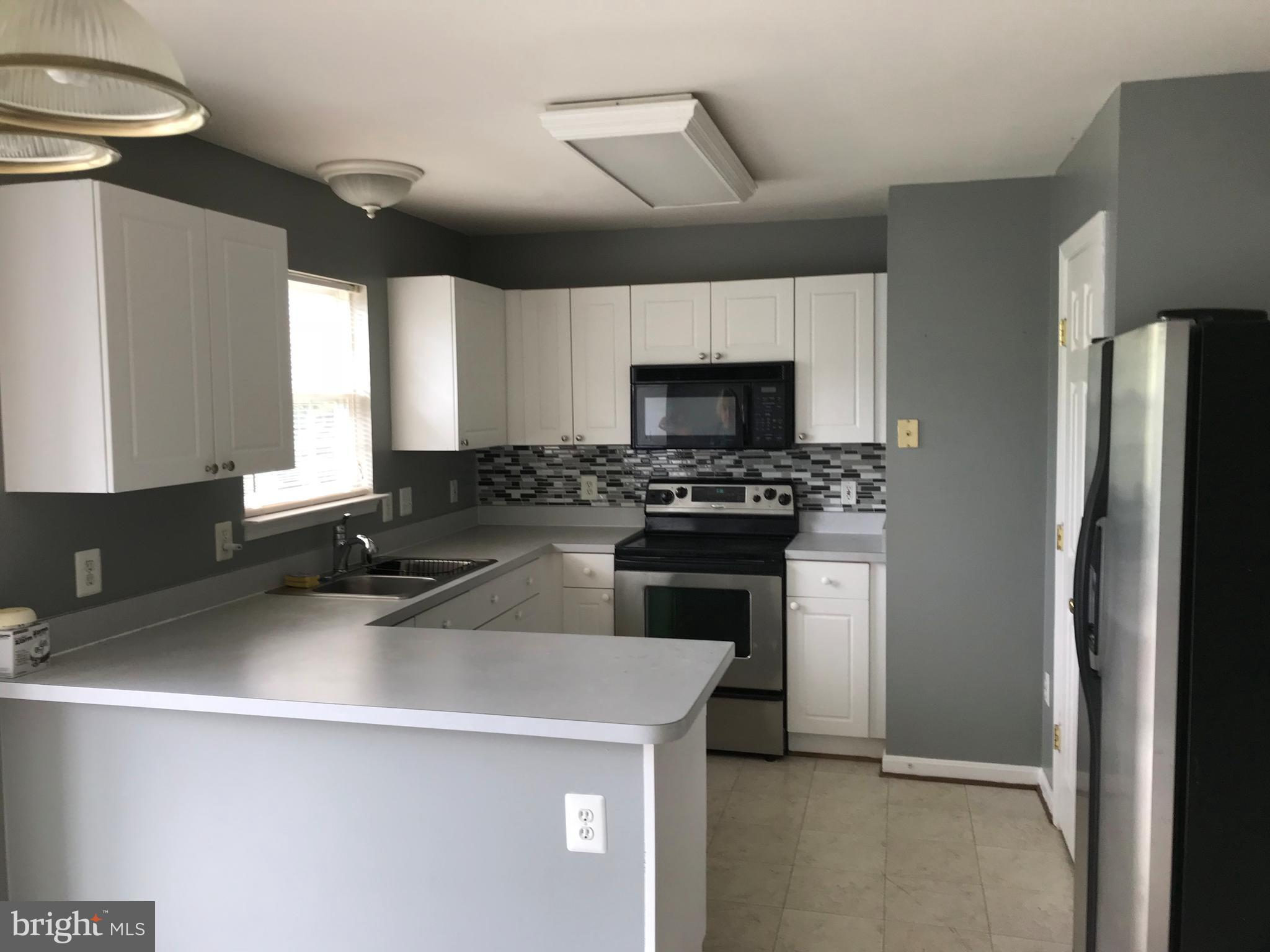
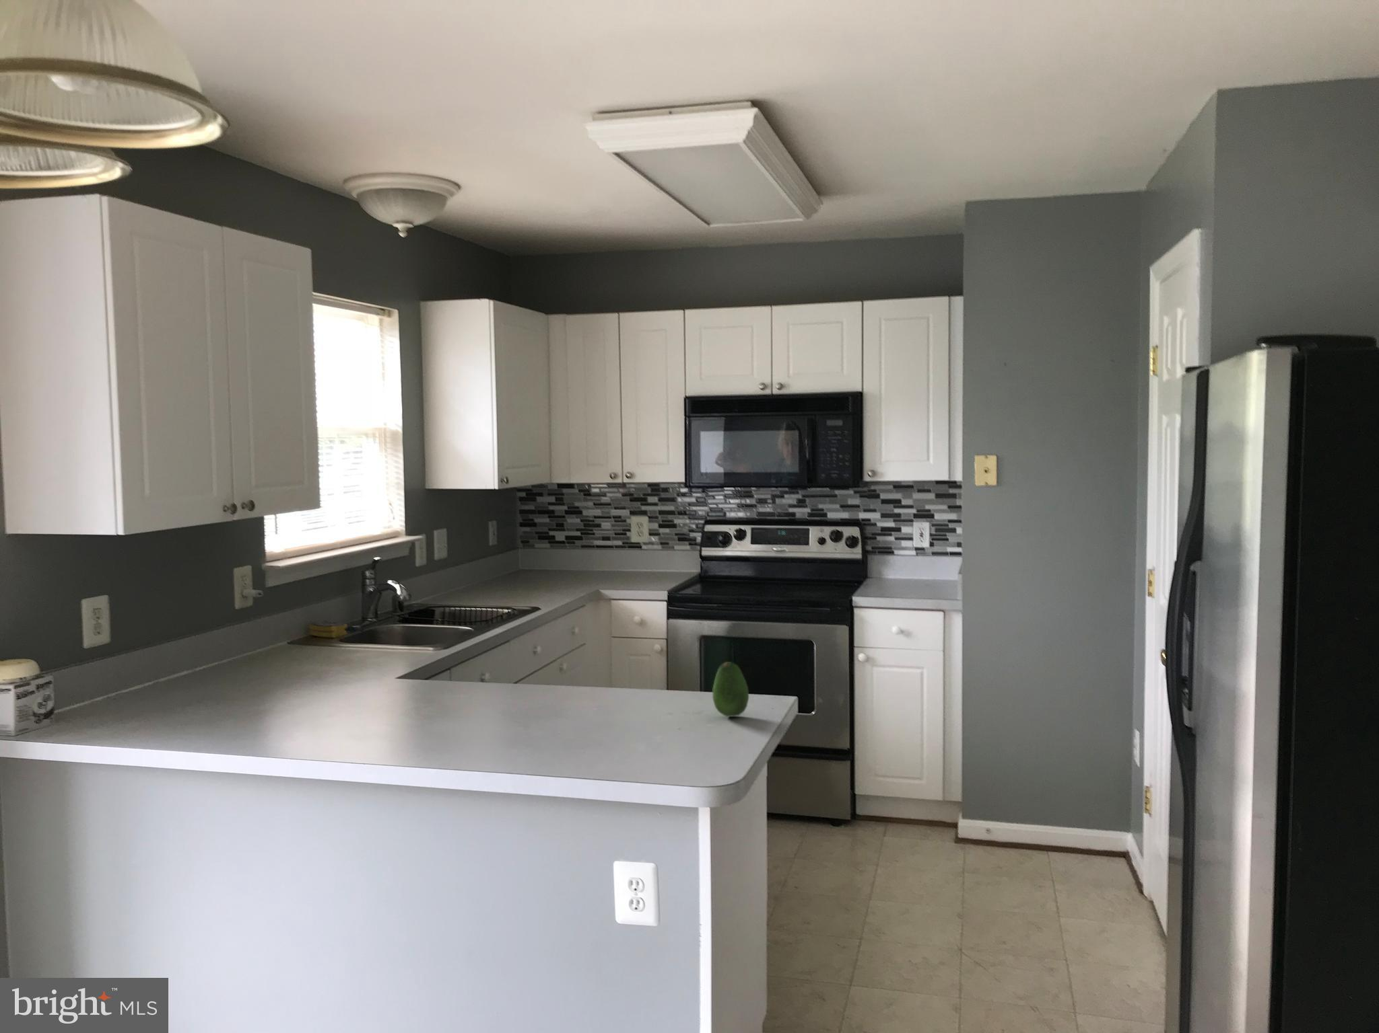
+ fruit (731, 689)
